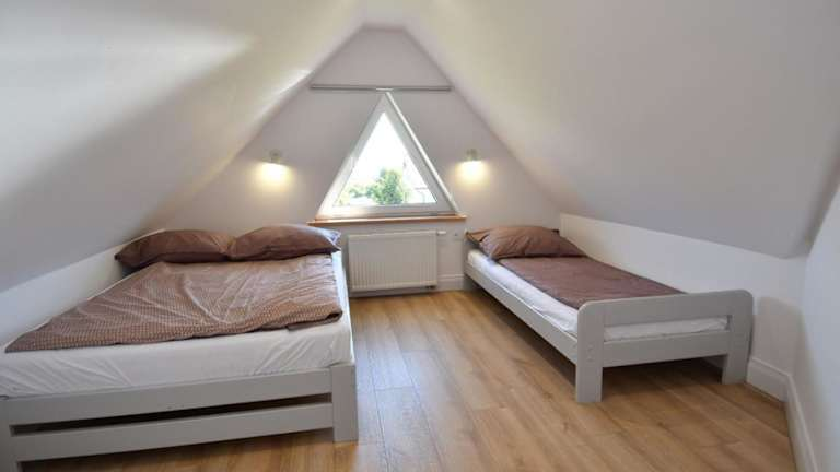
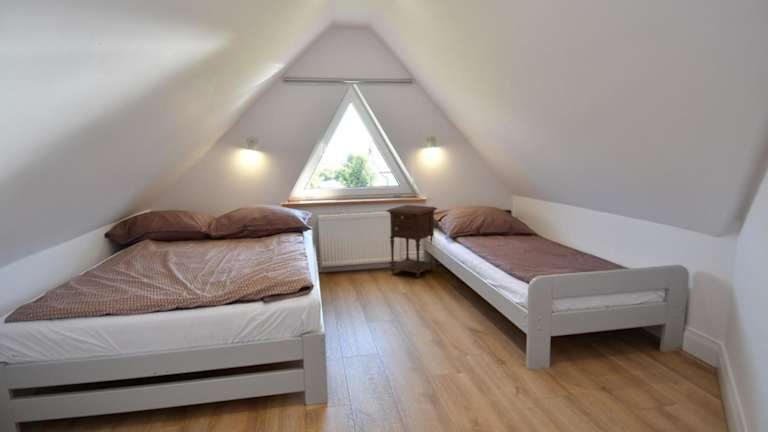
+ nightstand (412, 239)
